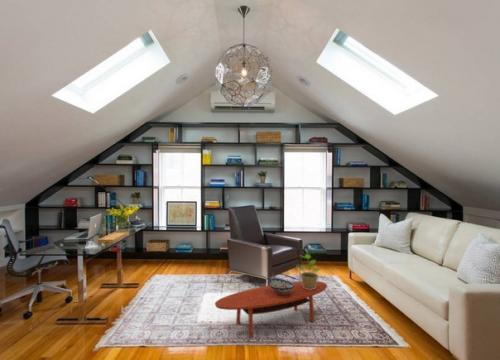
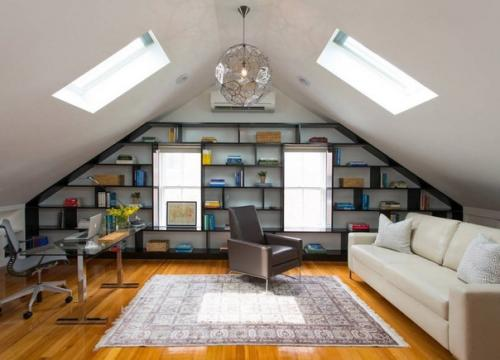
- potted plant (310, 272)
- coffee table (275, 307)
- decorative bowl (281, 287)
